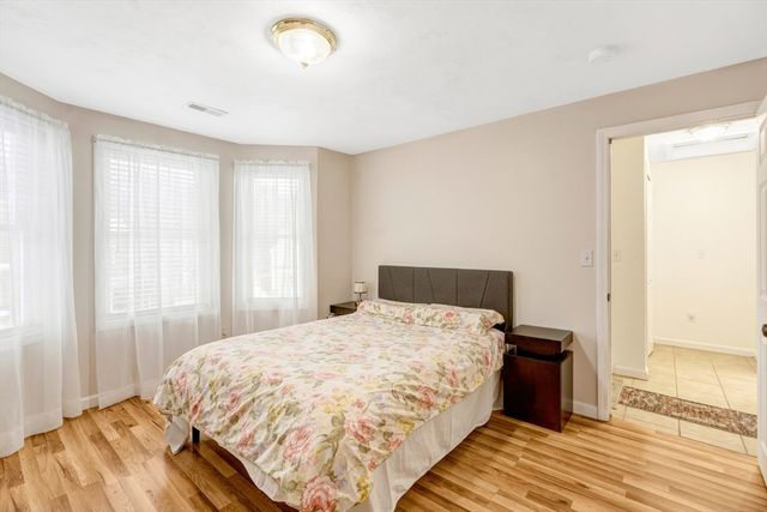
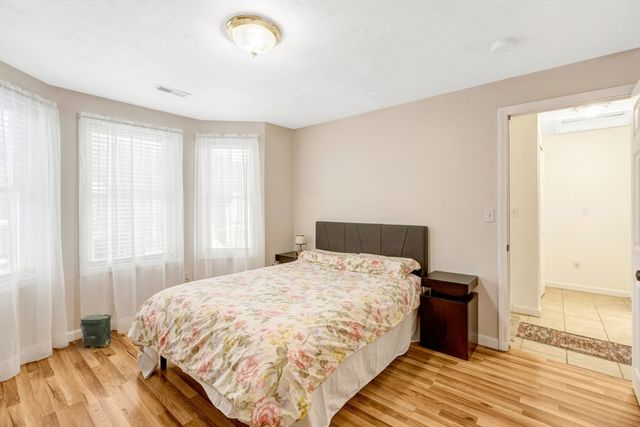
+ bag (96, 330)
